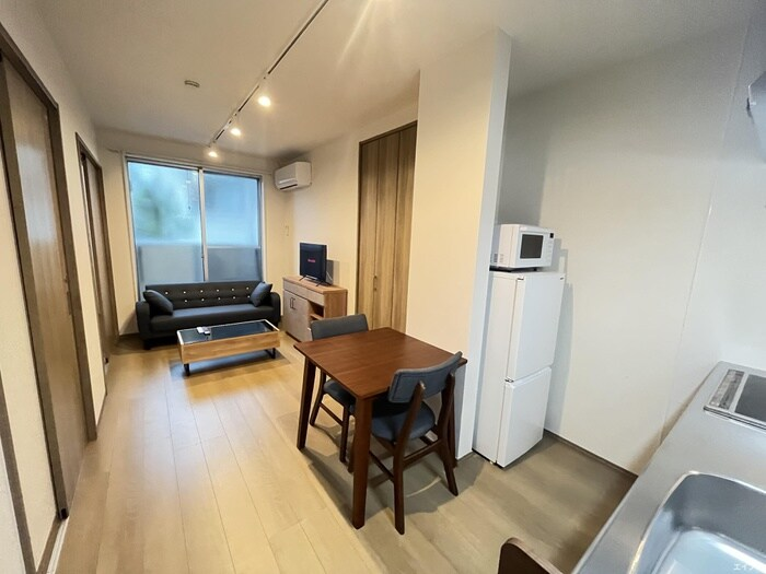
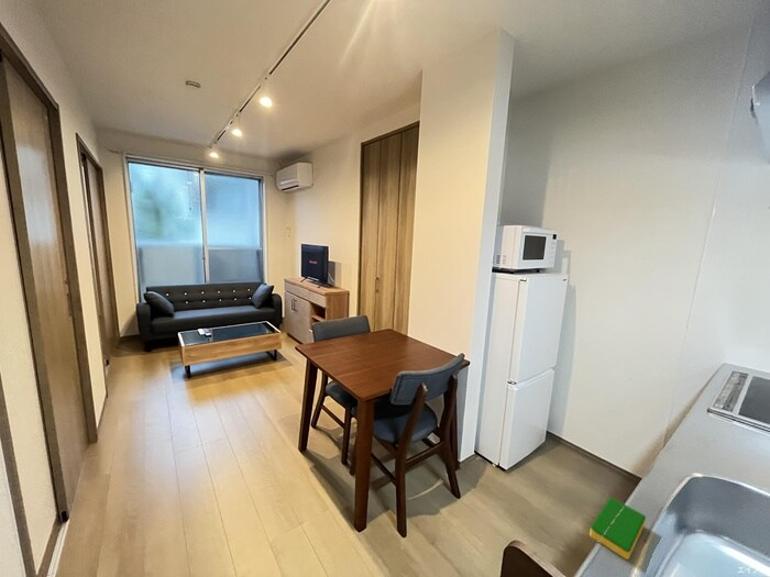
+ dish sponge (618, 525)
